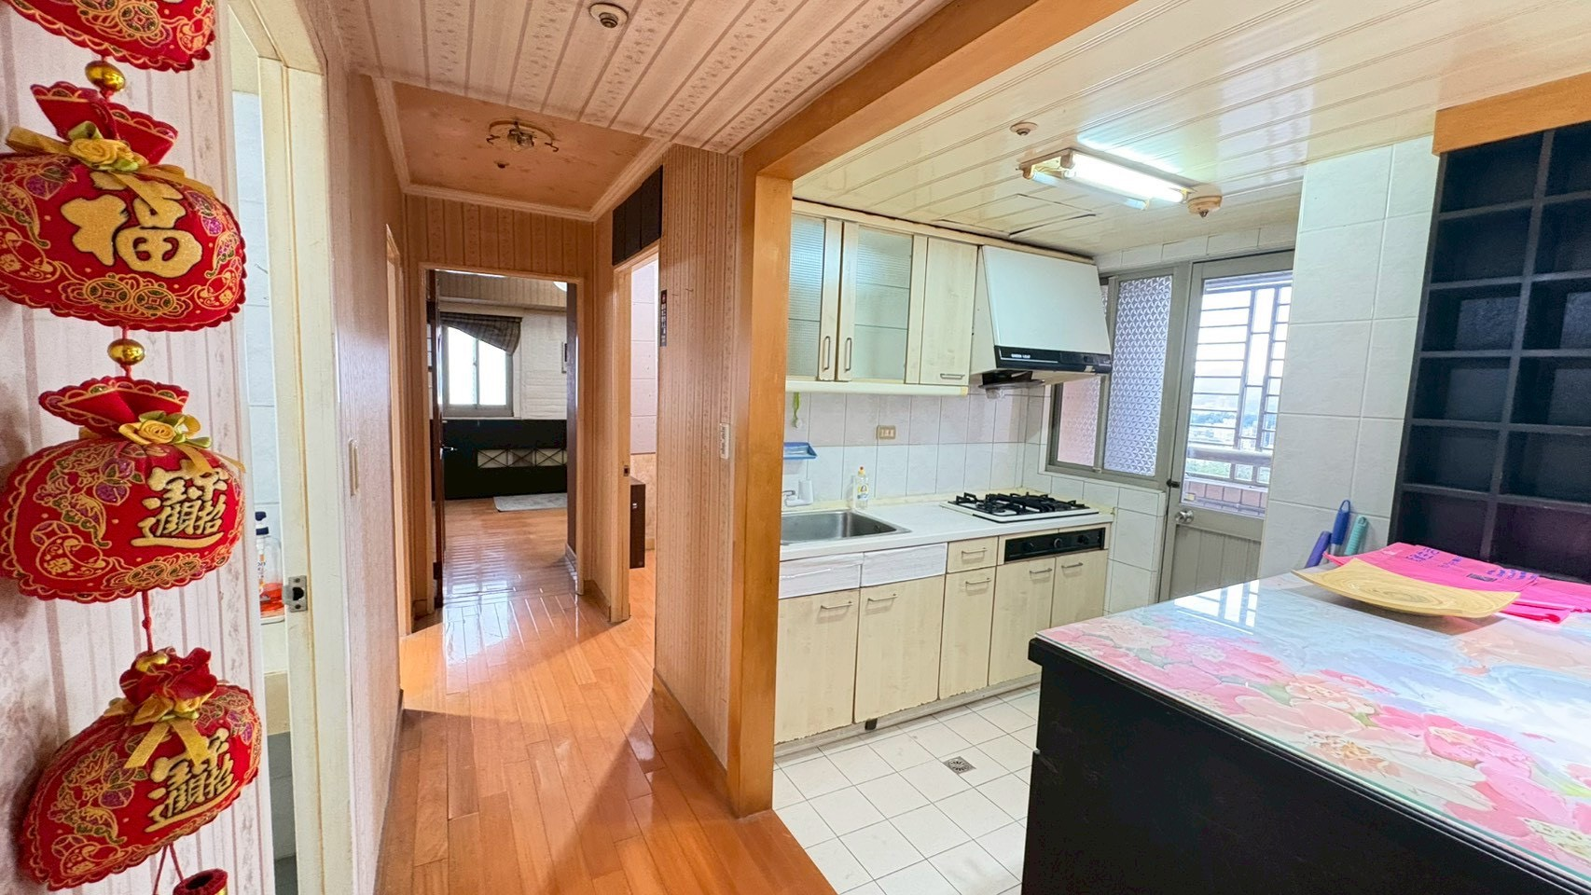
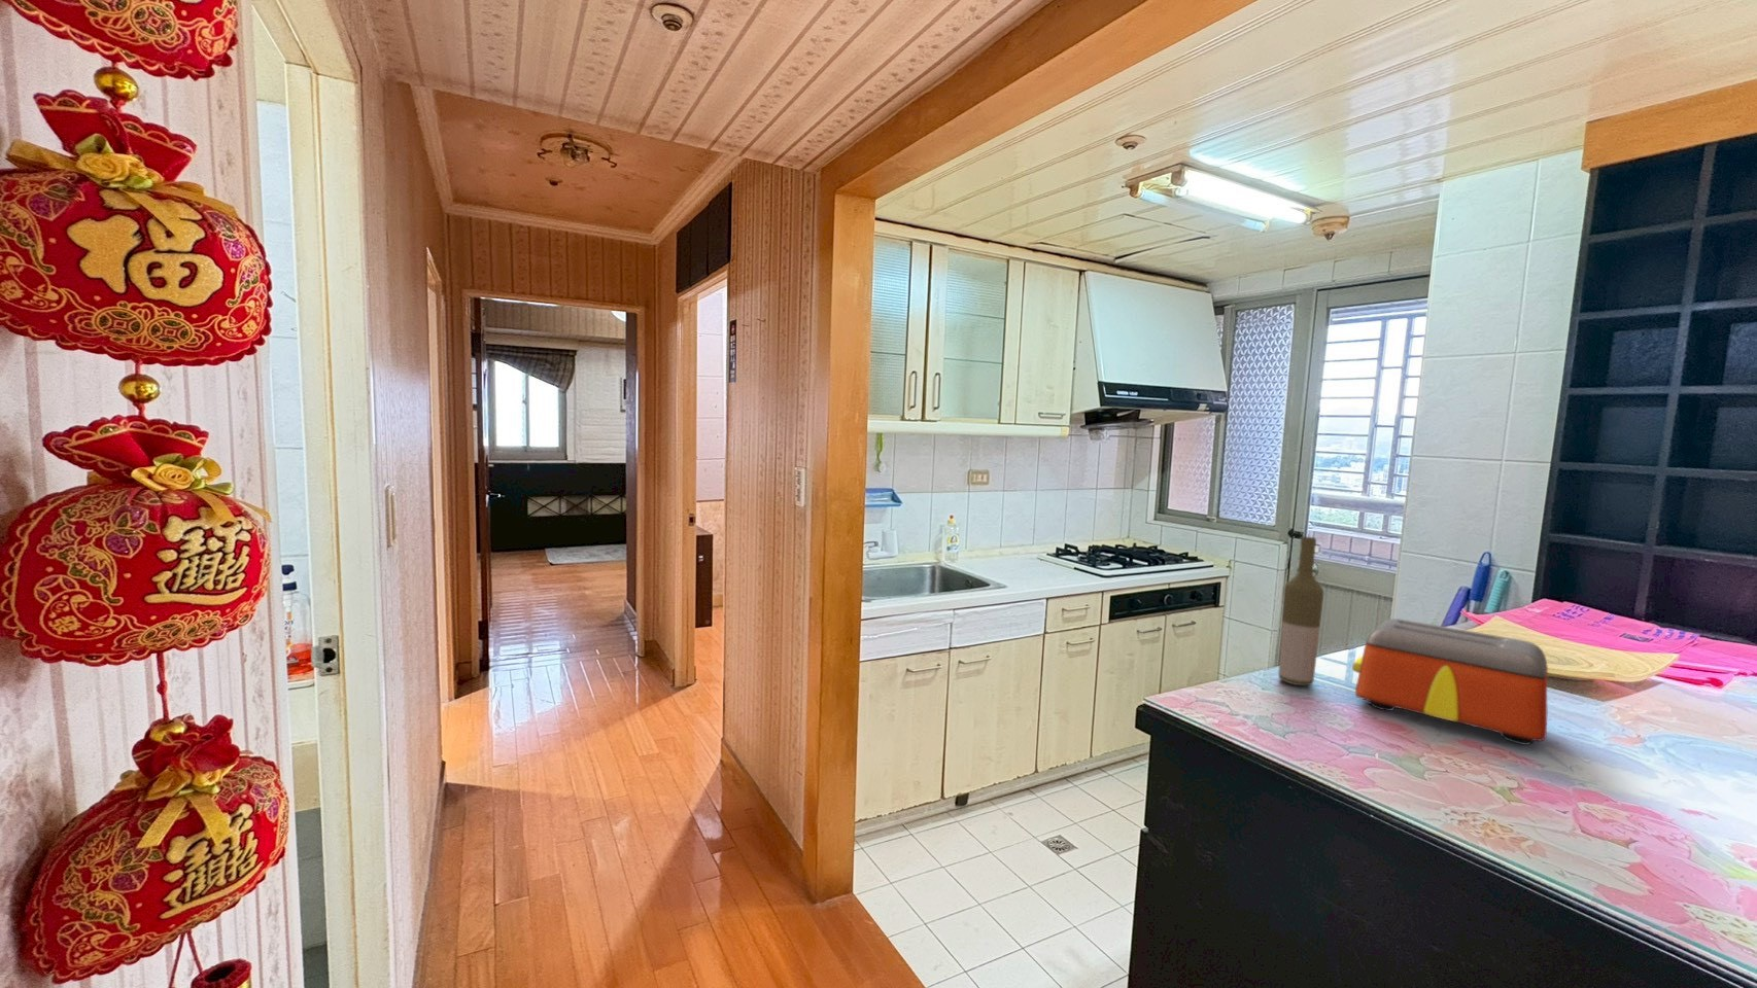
+ toaster (1446, 674)
+ bottle (1302, 610)
